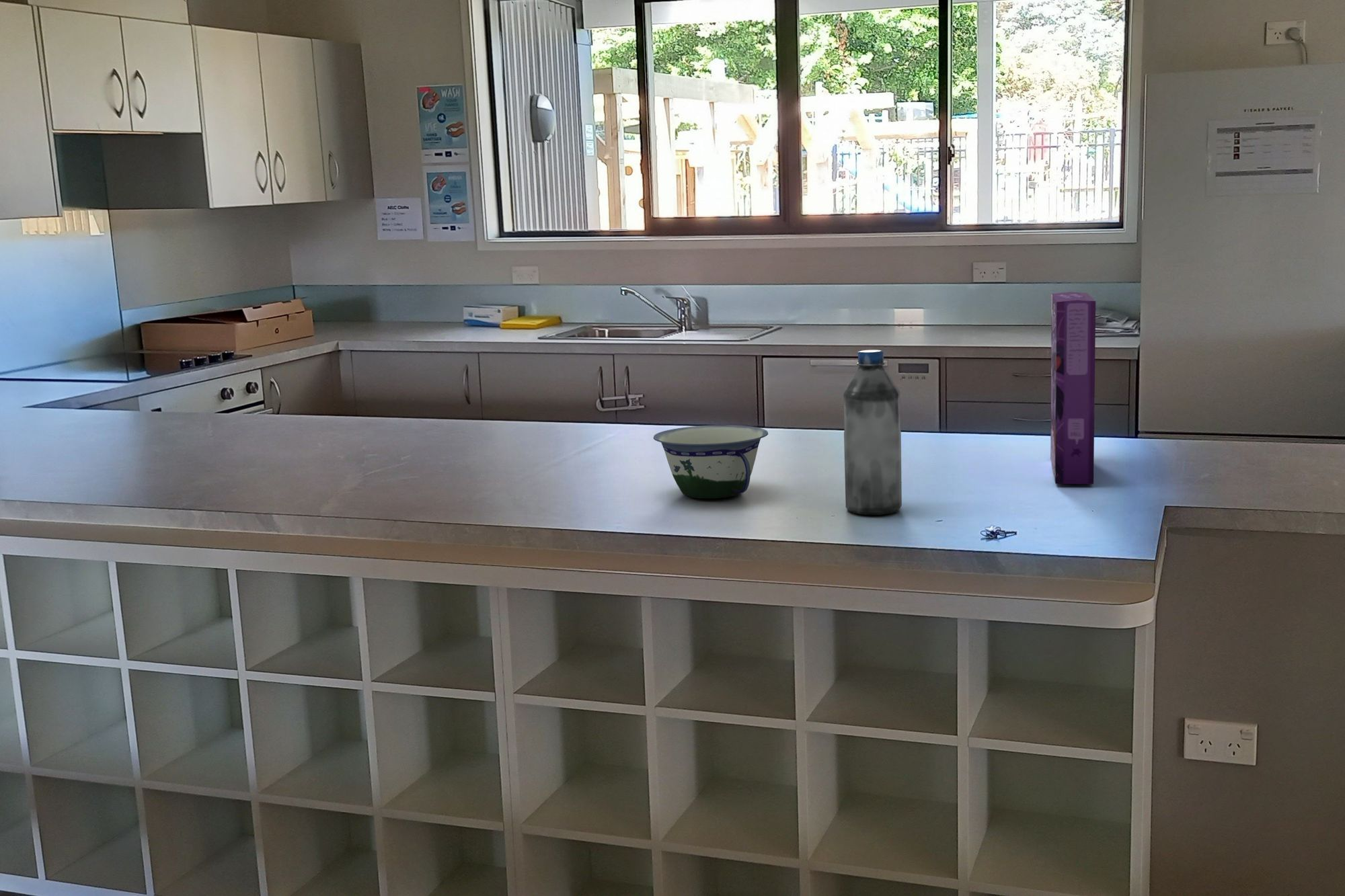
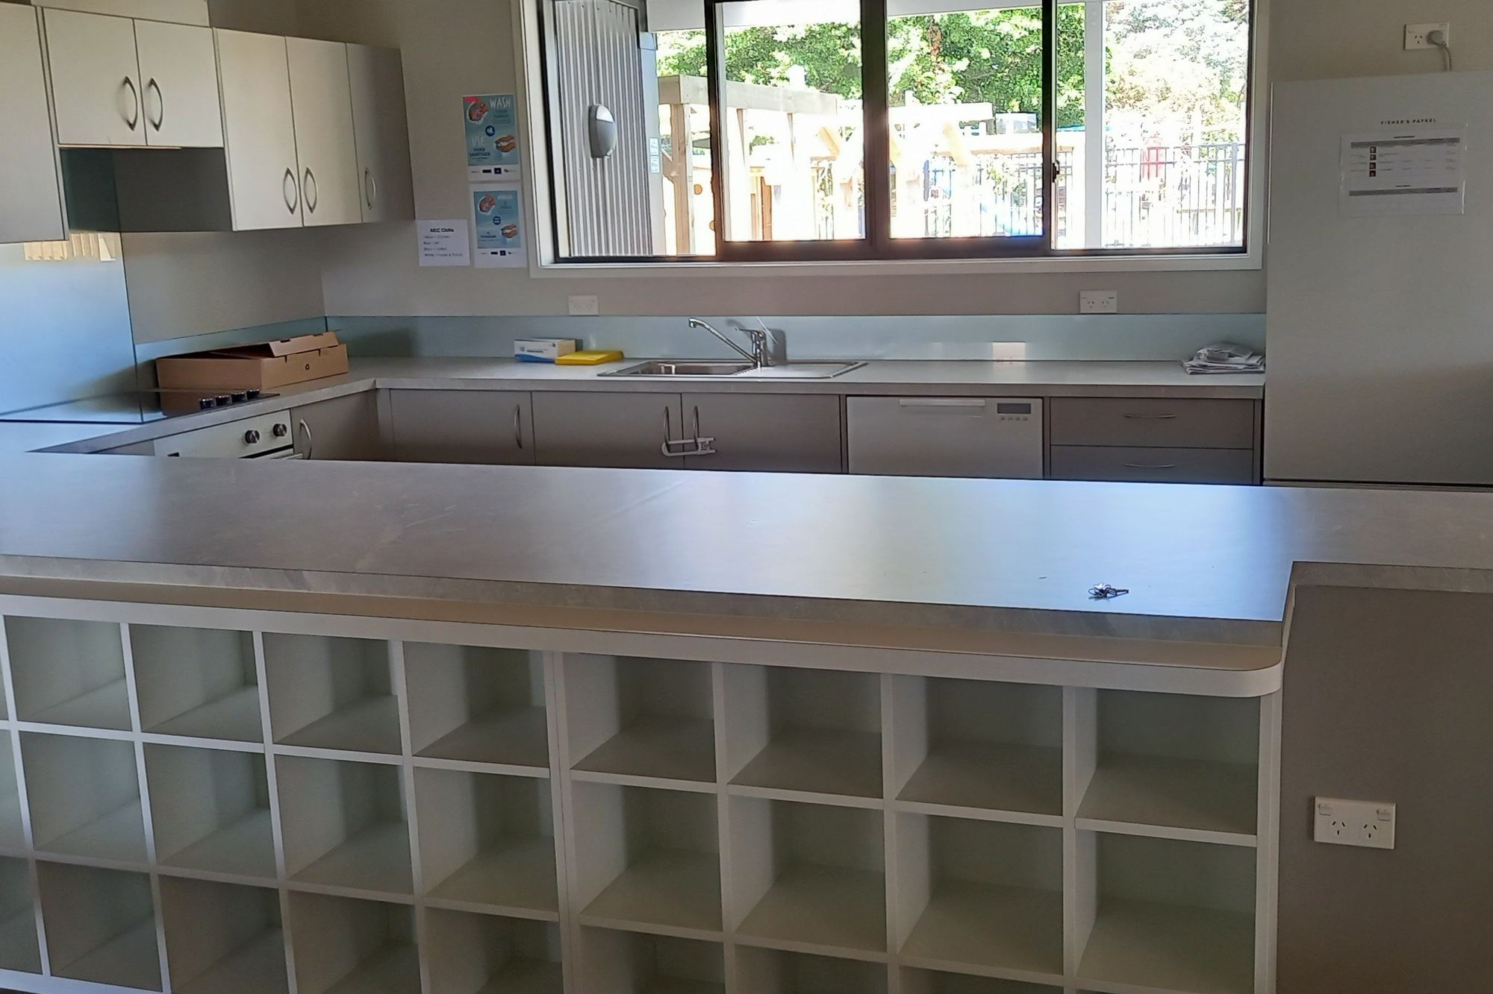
- water bottle (872, 431)
- cereal box (1071, 384)
- bowl (713, 464)
